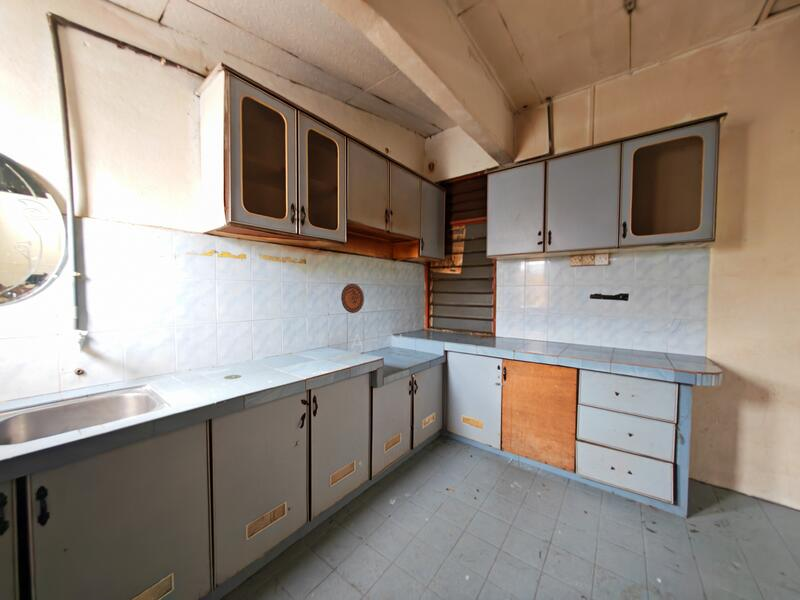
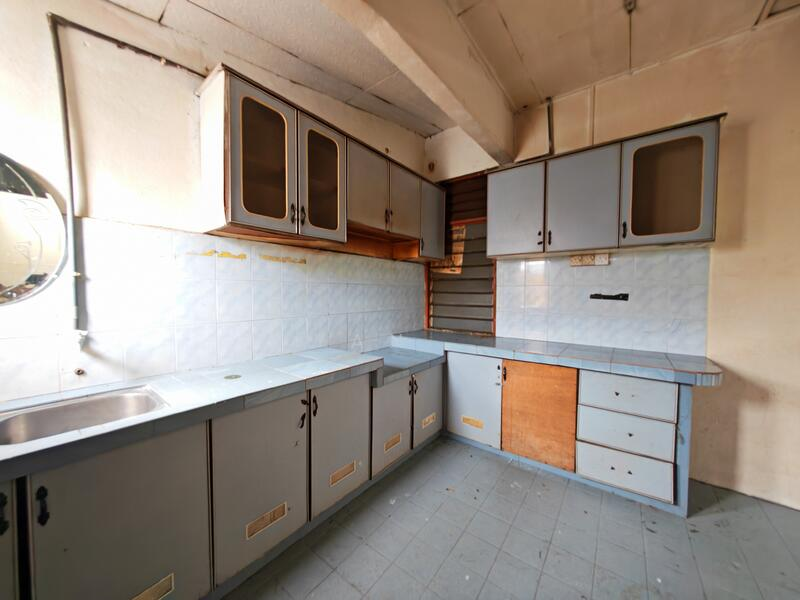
- decorative plate (352, 298)
